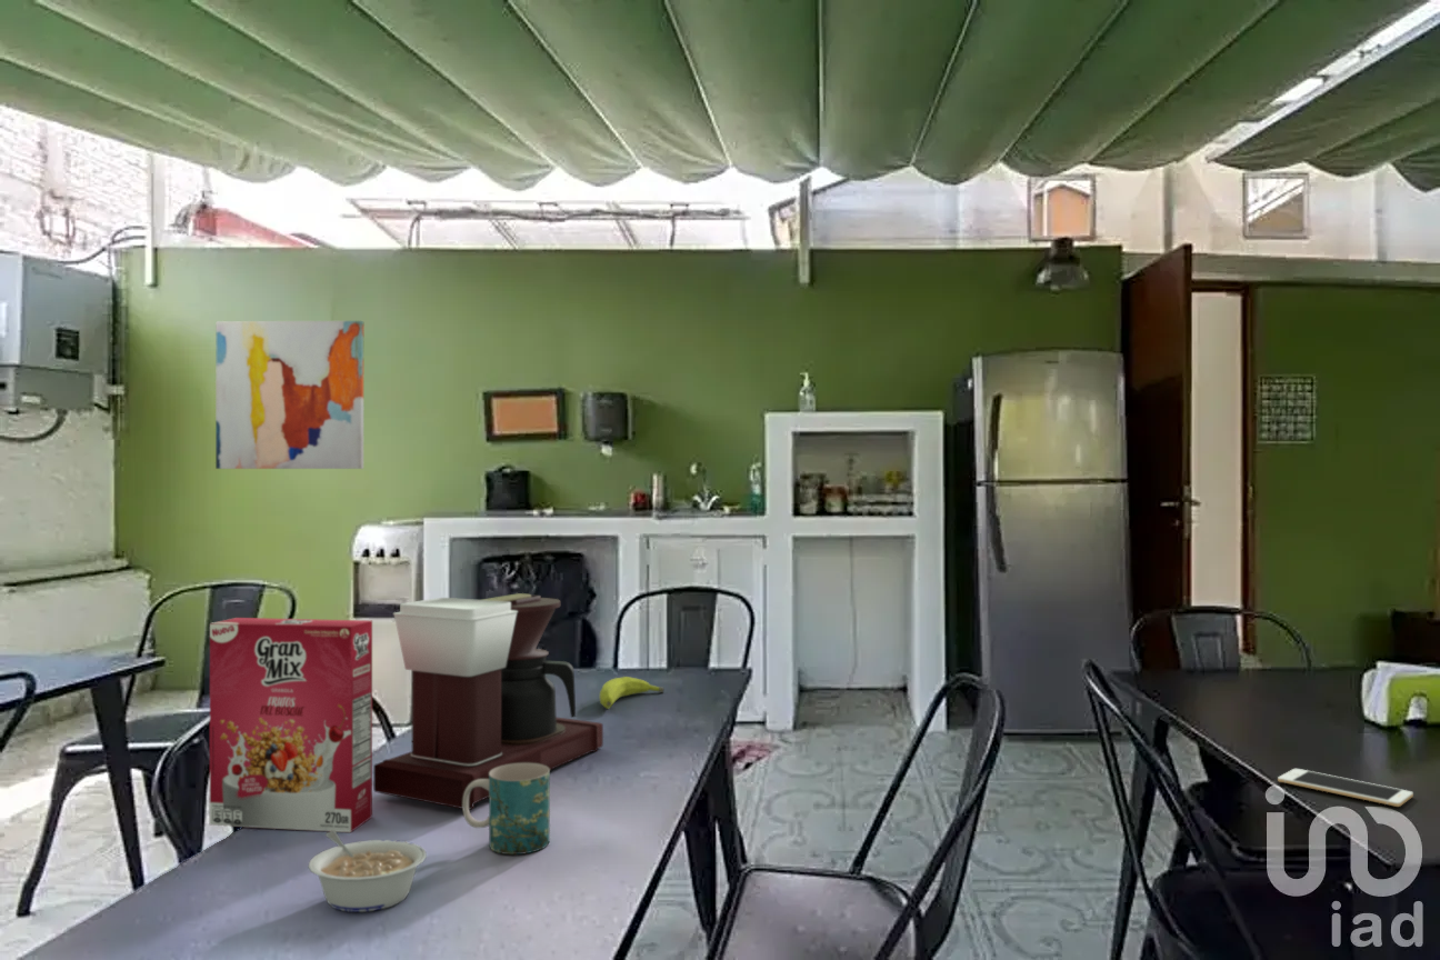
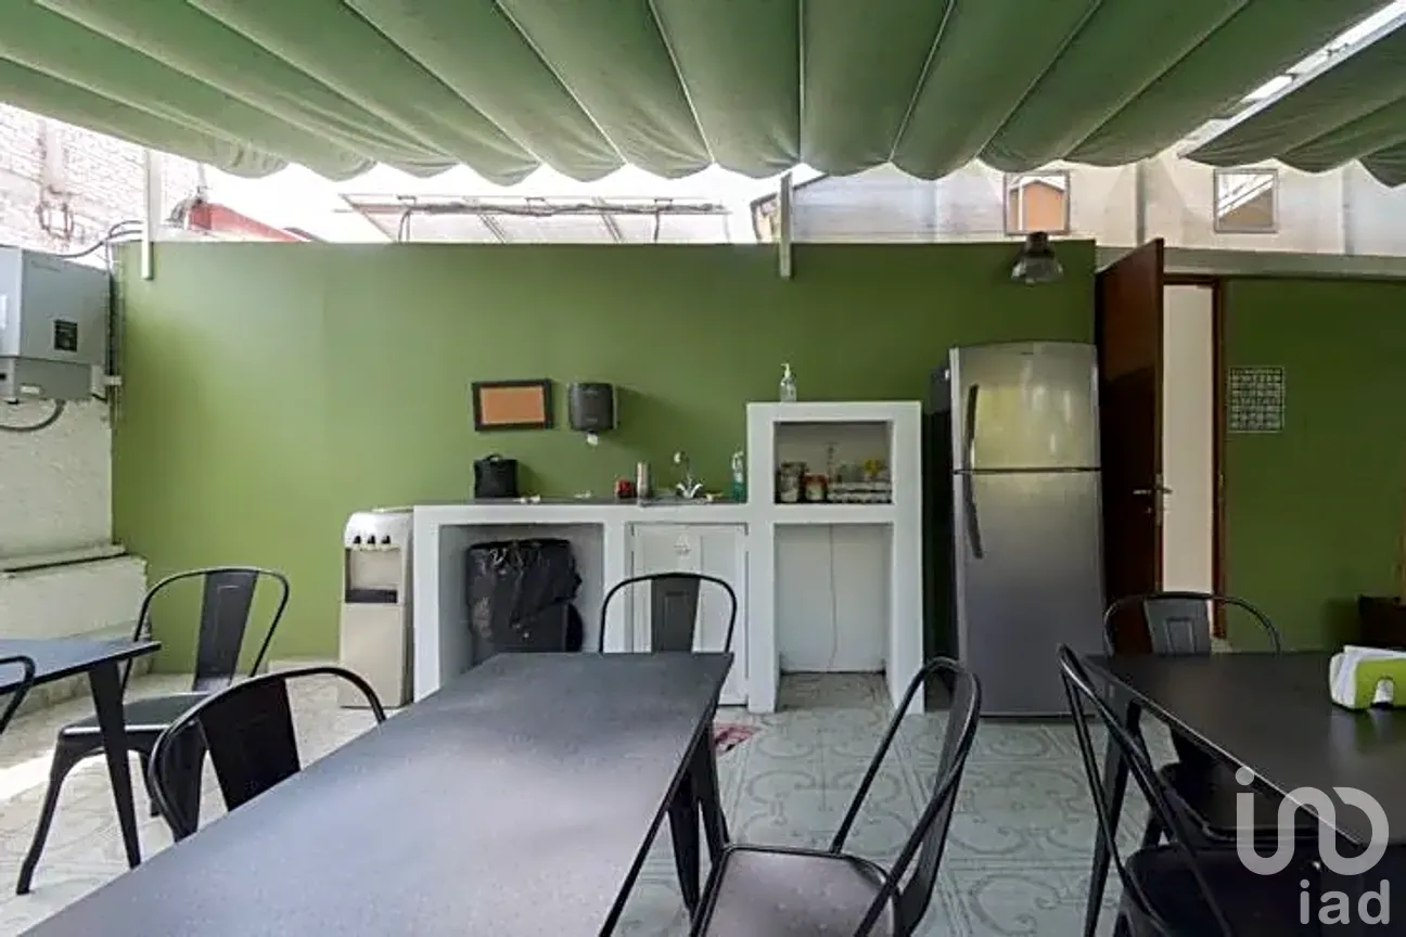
- wall art (289, 394)
- cell phone (1343, 786)
- fruit (629, 691)
- legume (363, 873)
- mug (506, 807)
- coffee maker (497, 683)
- cereal box (291, 721)
